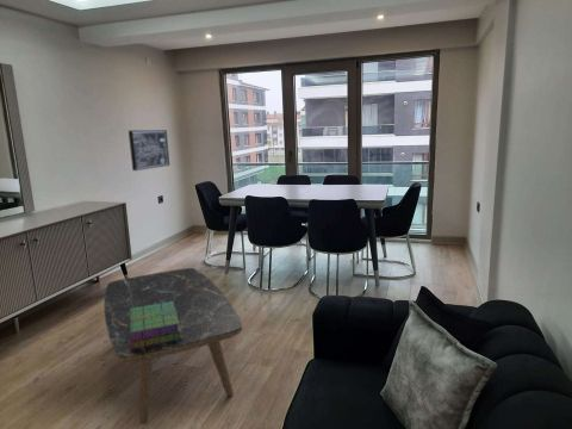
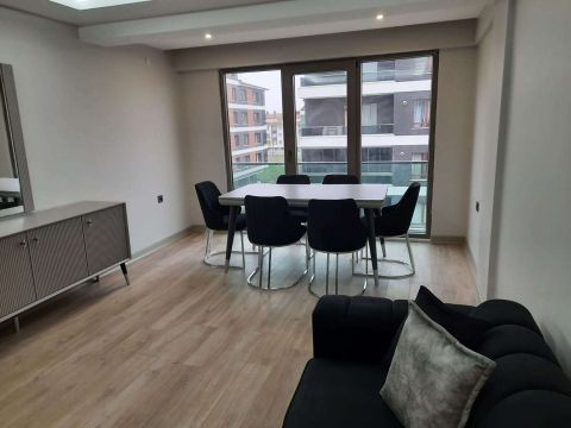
- coffee table (170, 341)
- stack of books (154, 322)
- wall art (150, 149)
